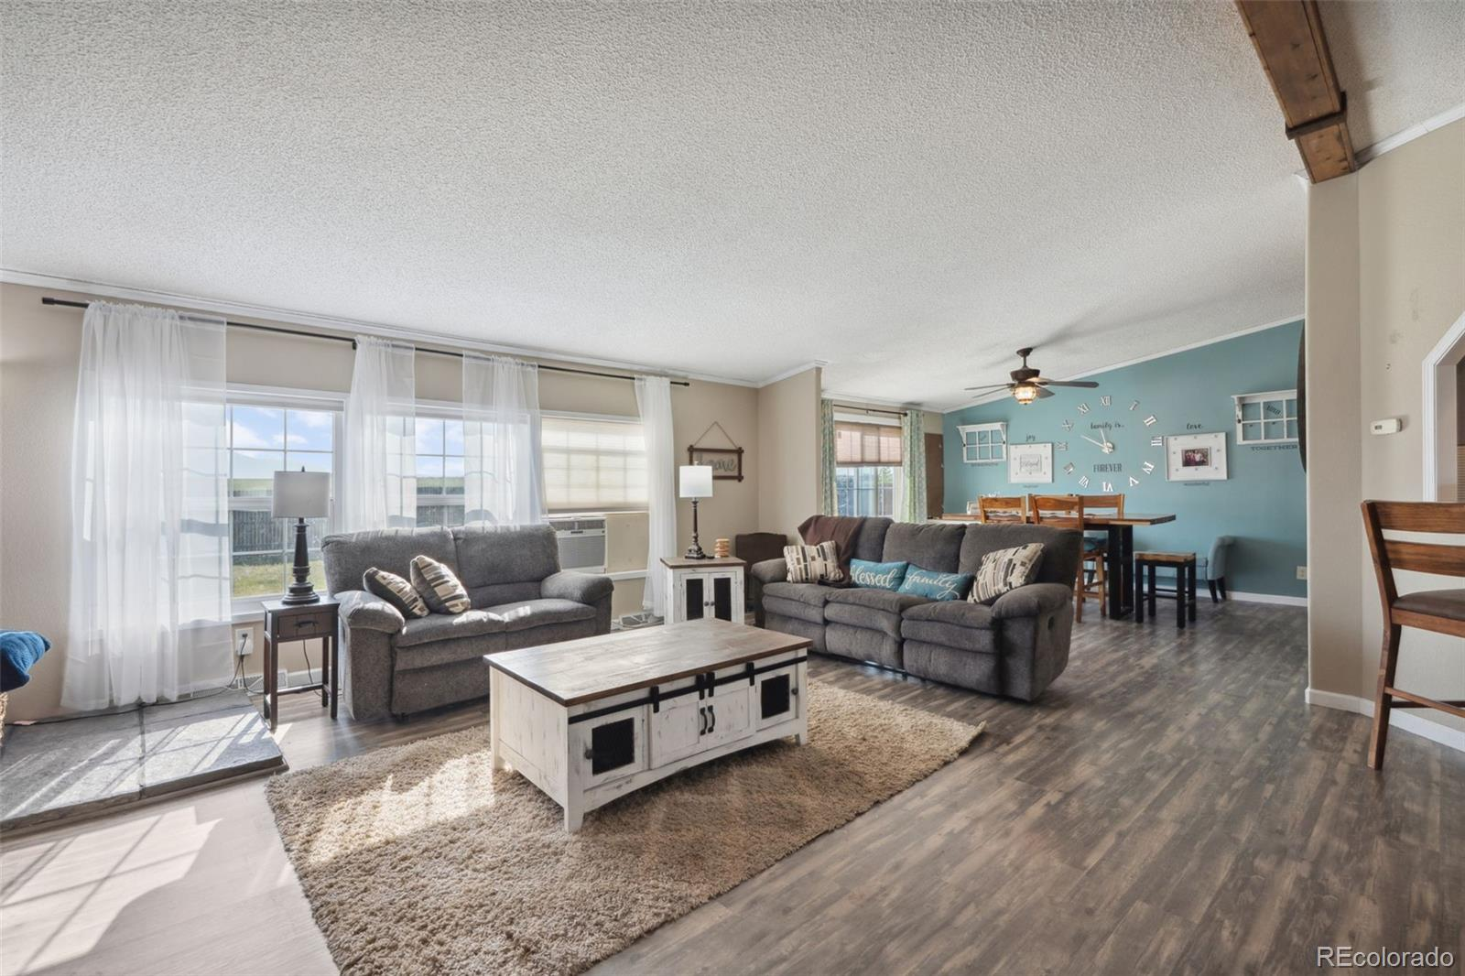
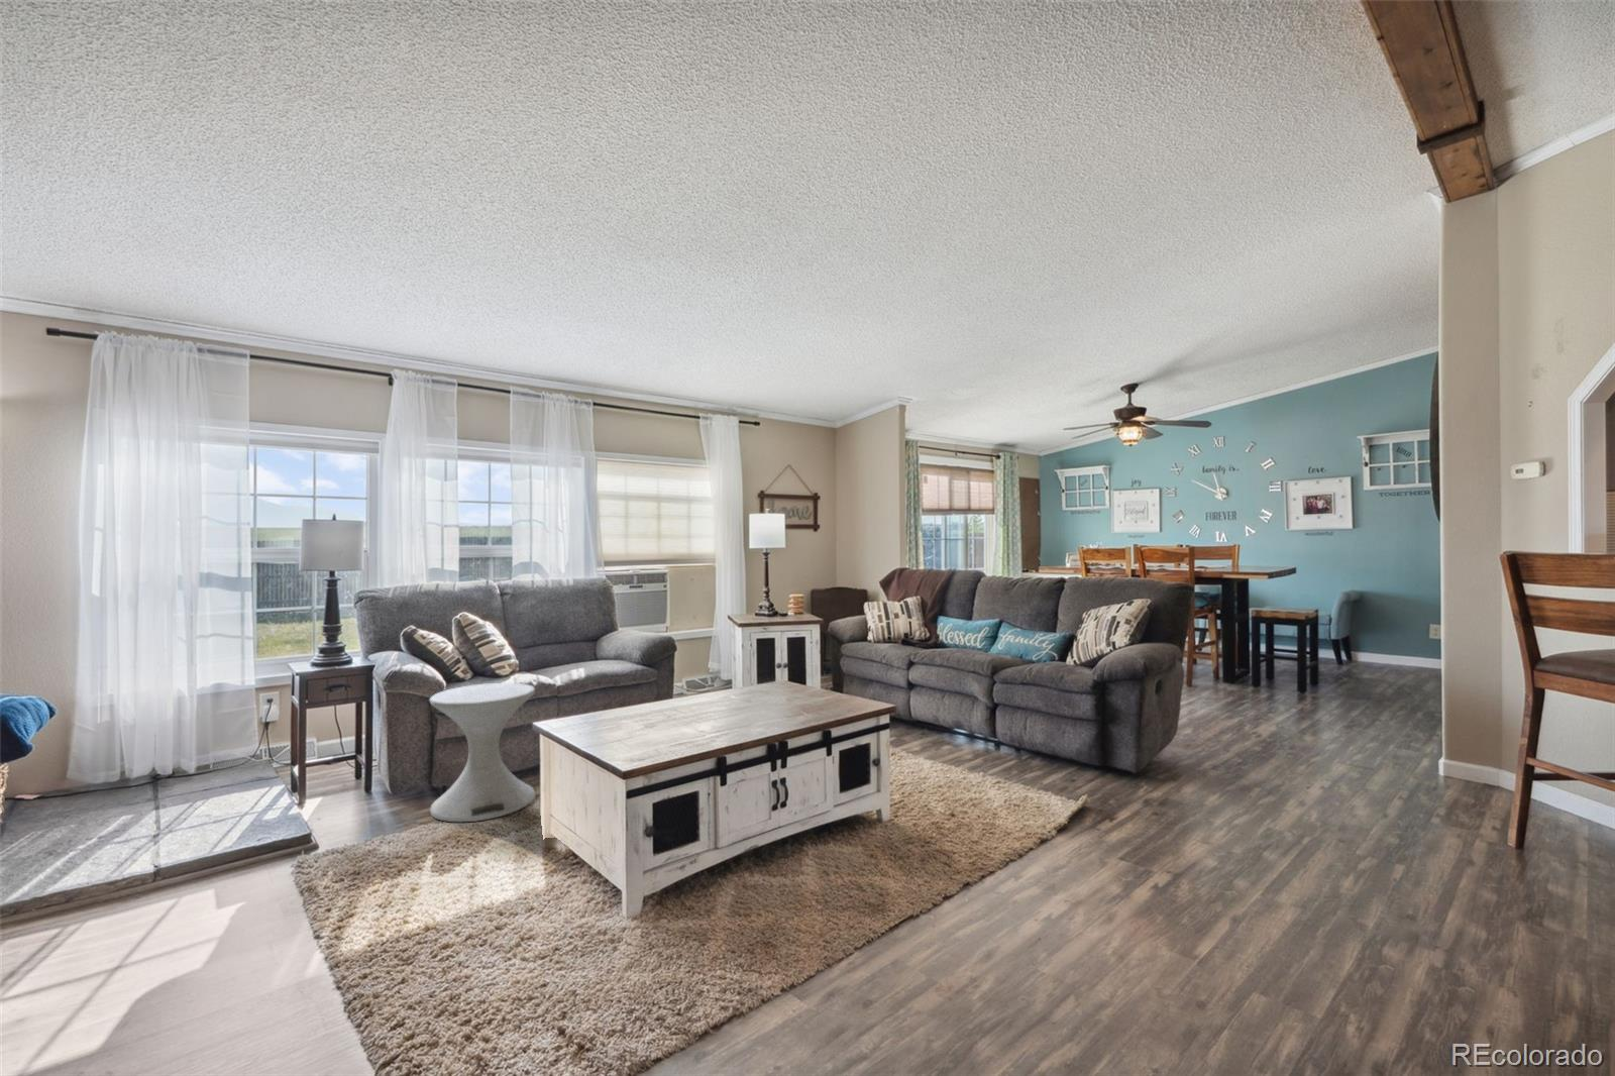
+ side table (484, 747)
